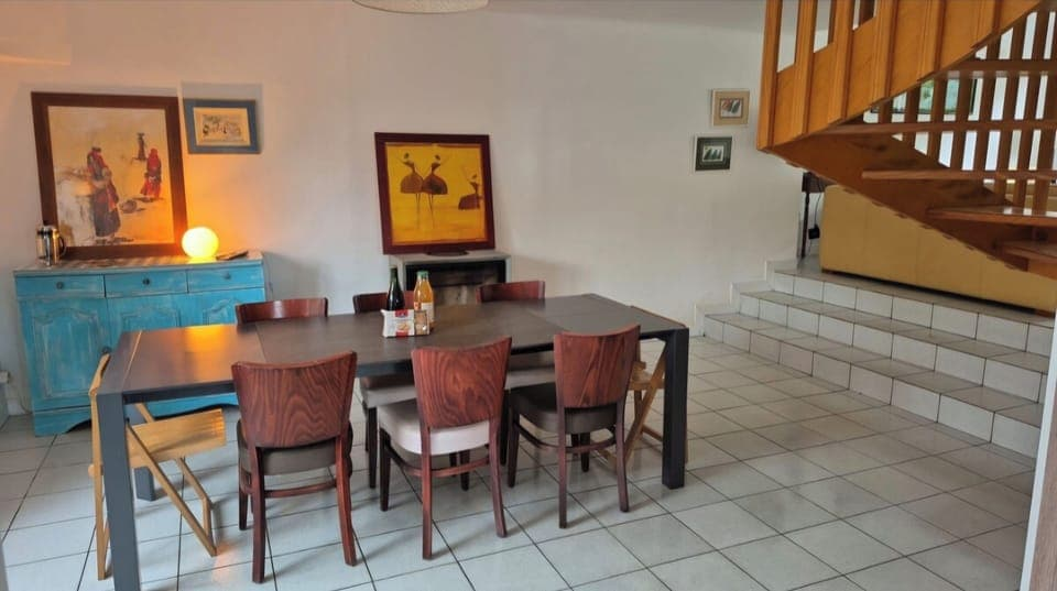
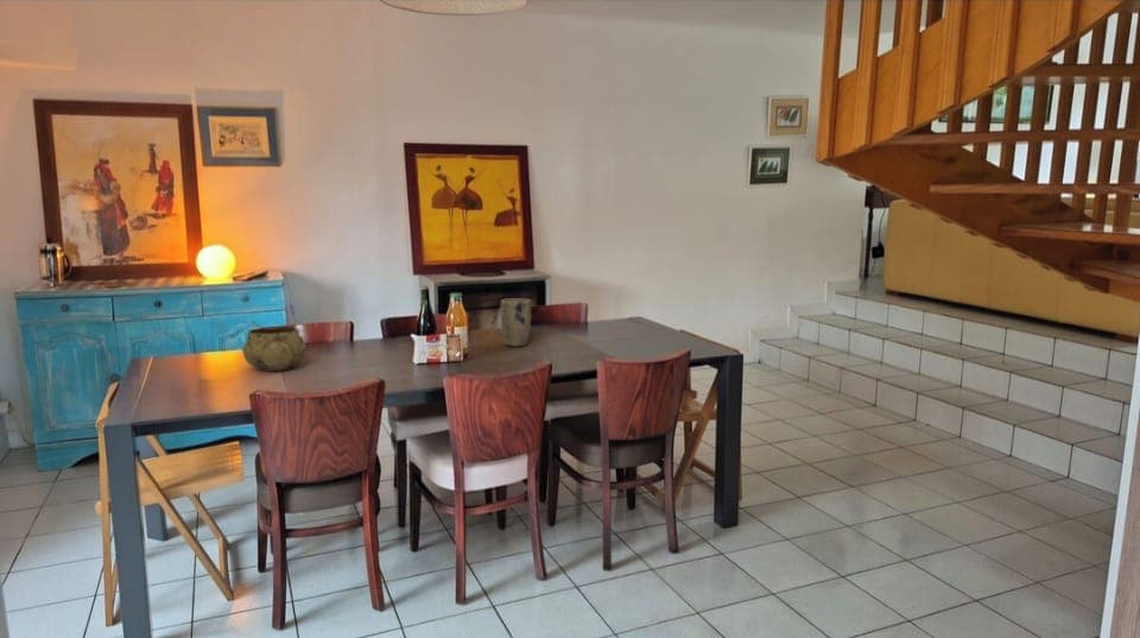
+ plant pot (515, 322)
+ decorative bowl (274, 348)
